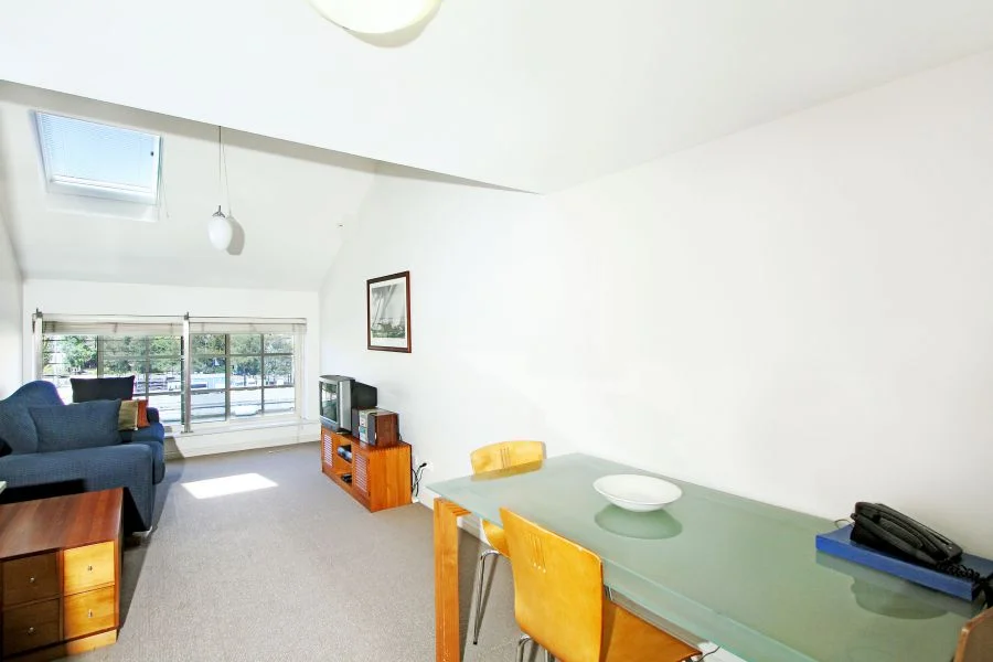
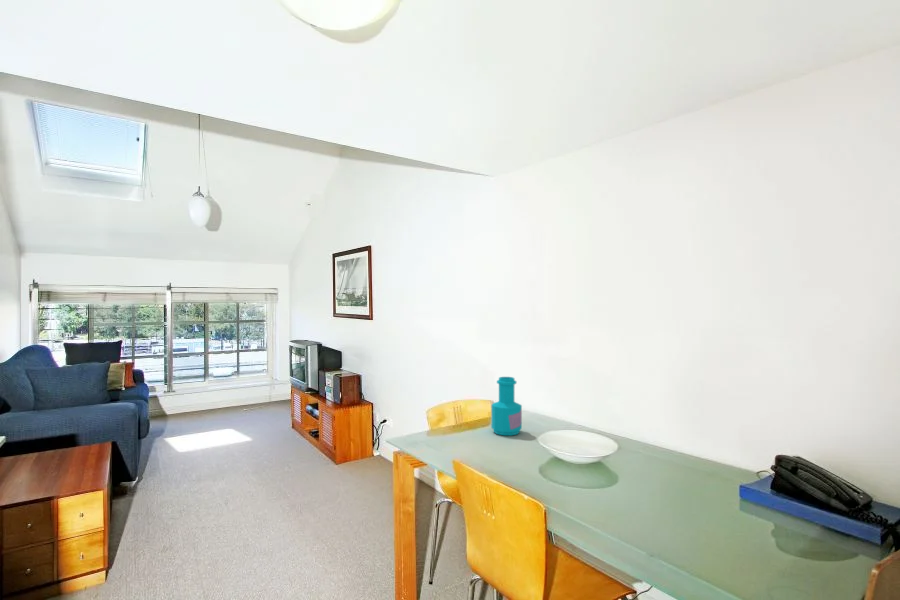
+ bottle (506, 404)
